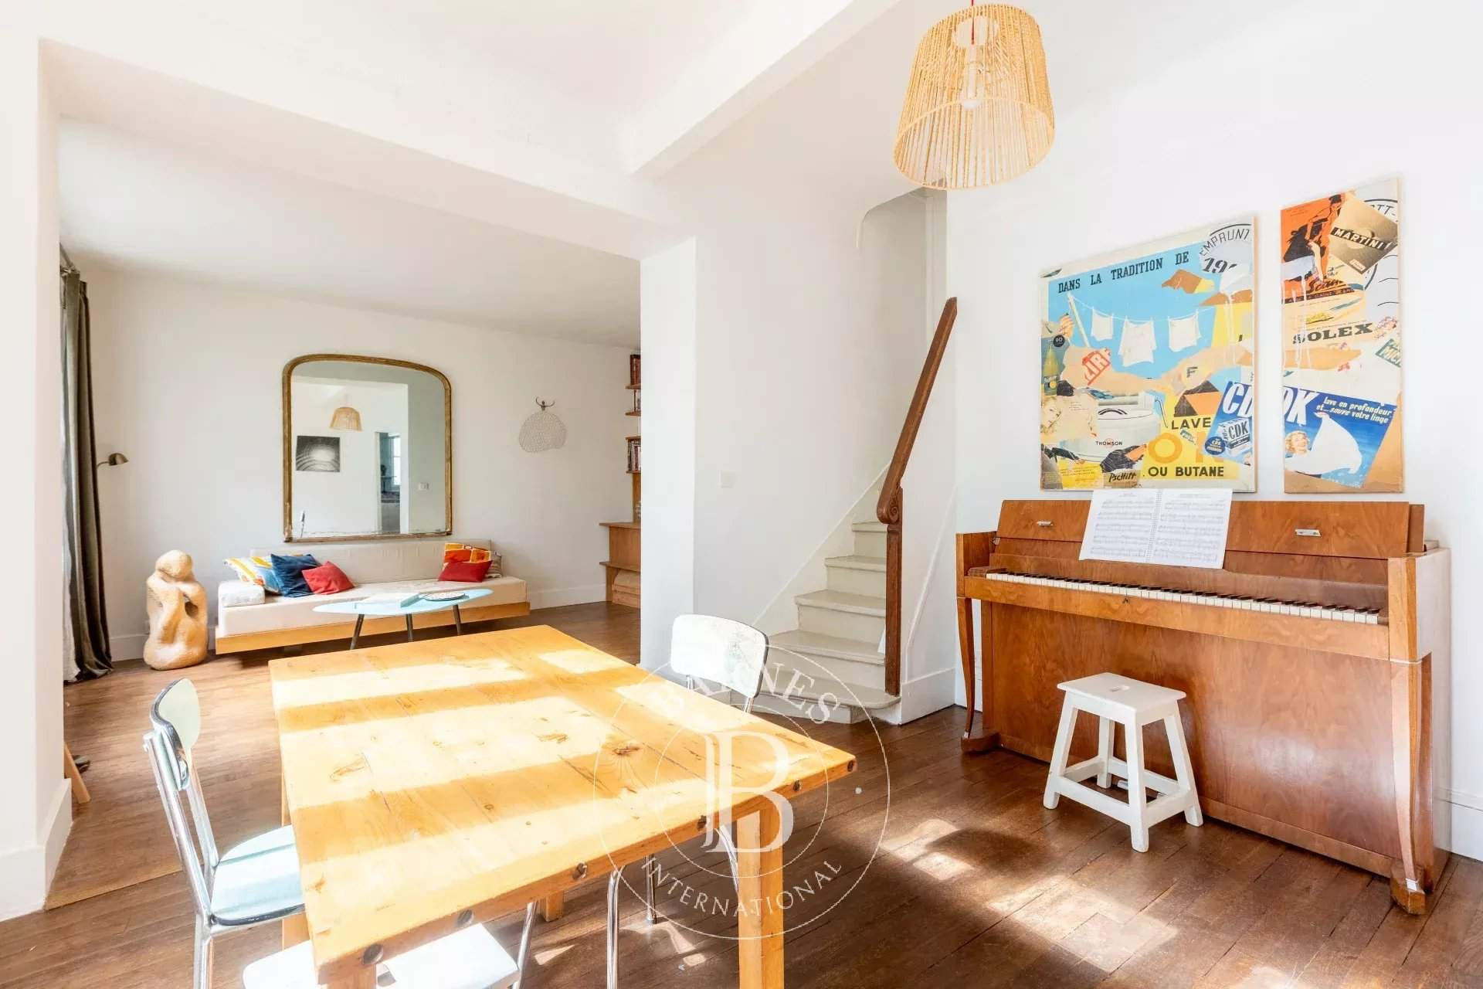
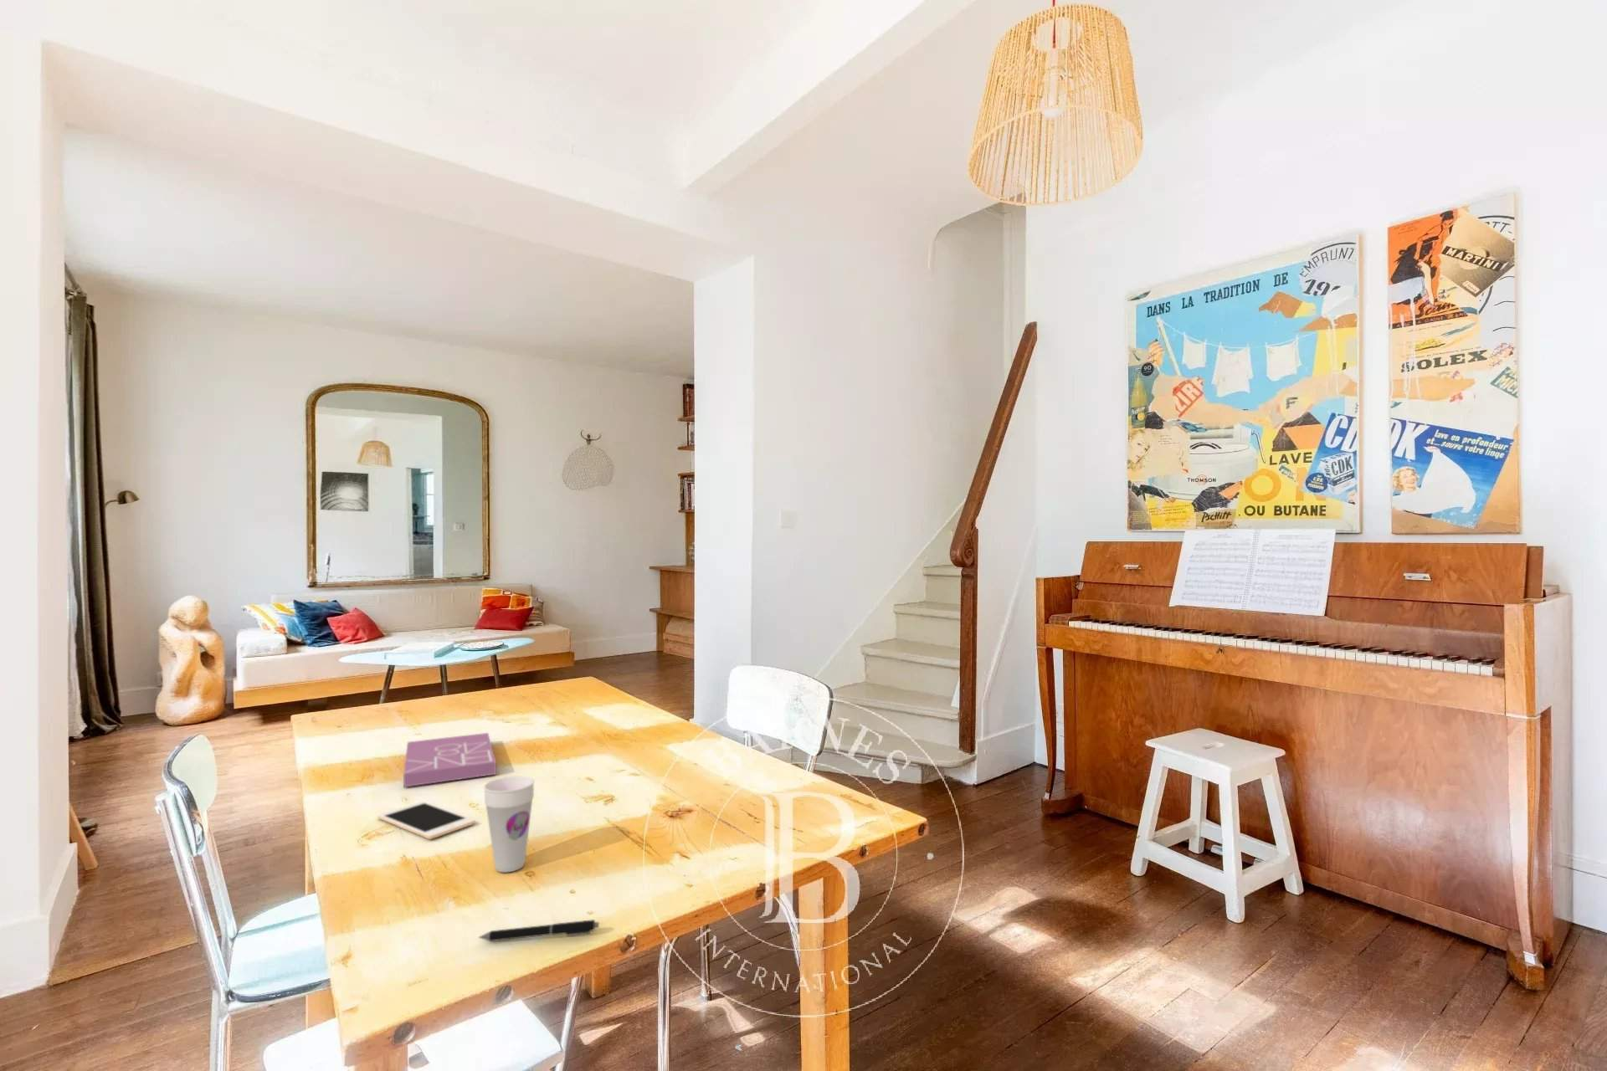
+ pen (538, 930)
+ cup (509, 825)
+ book (450, 758)
+ cell phone (426, 819)
